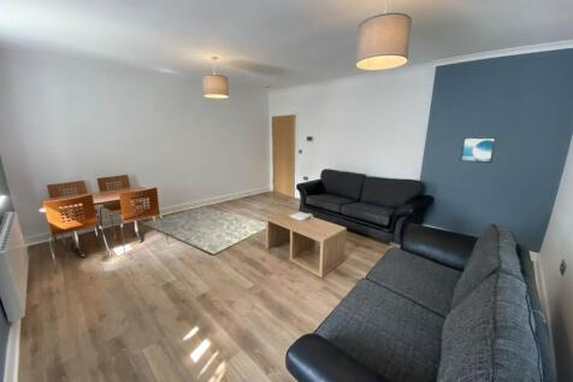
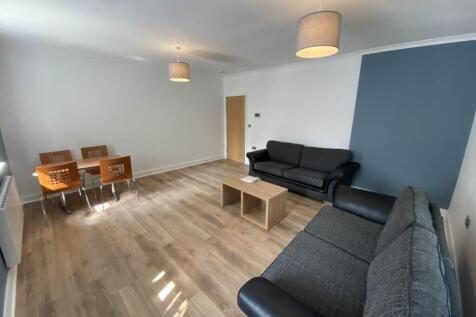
- rug (207, 223)
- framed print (477, 149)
